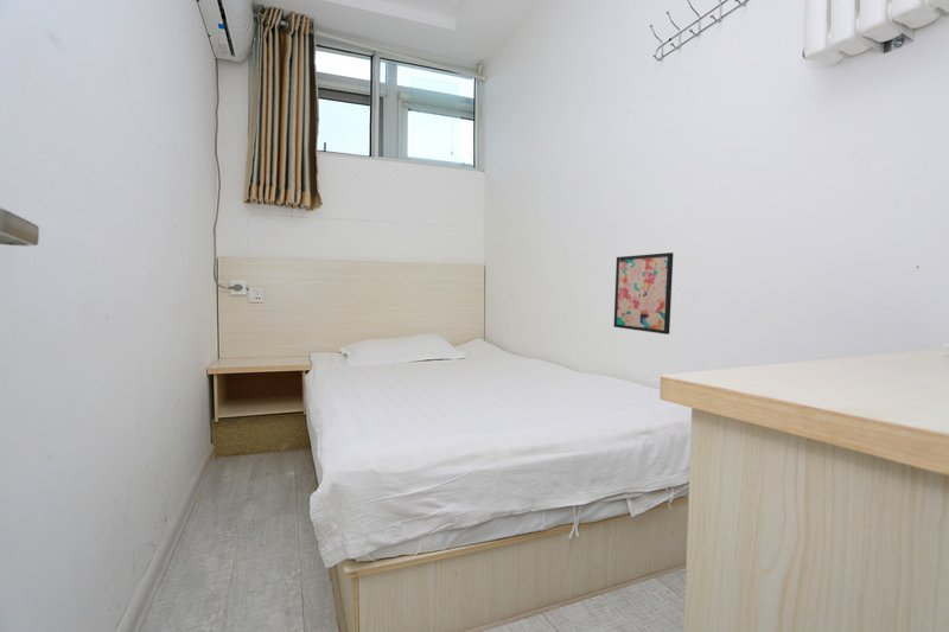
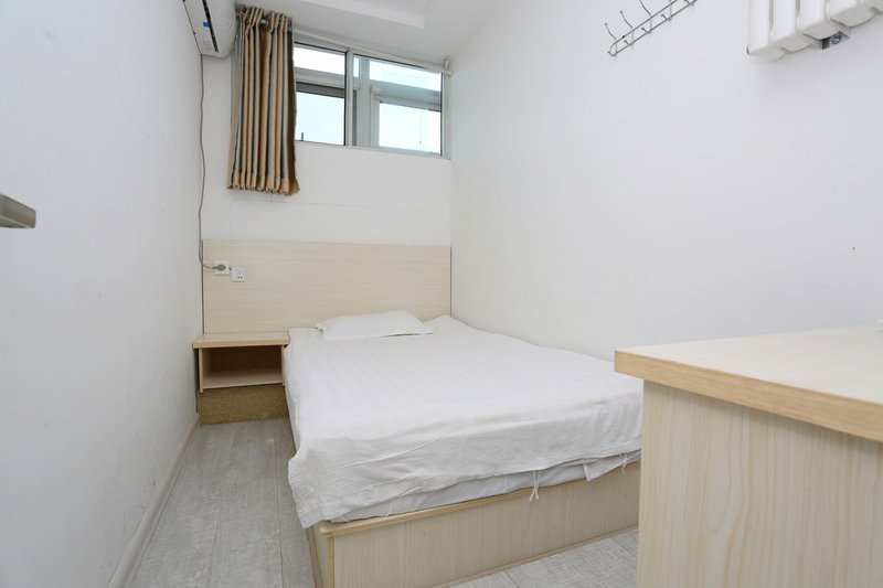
- wall art (641, 293)
